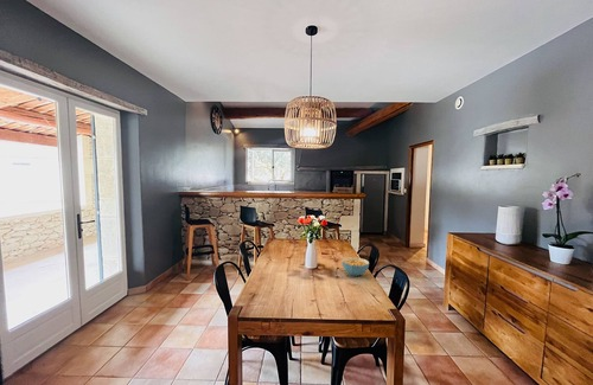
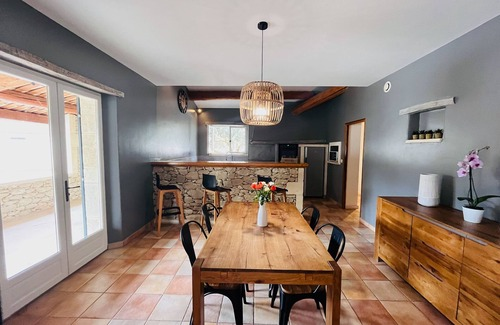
- cereal bowl (355, 268)
